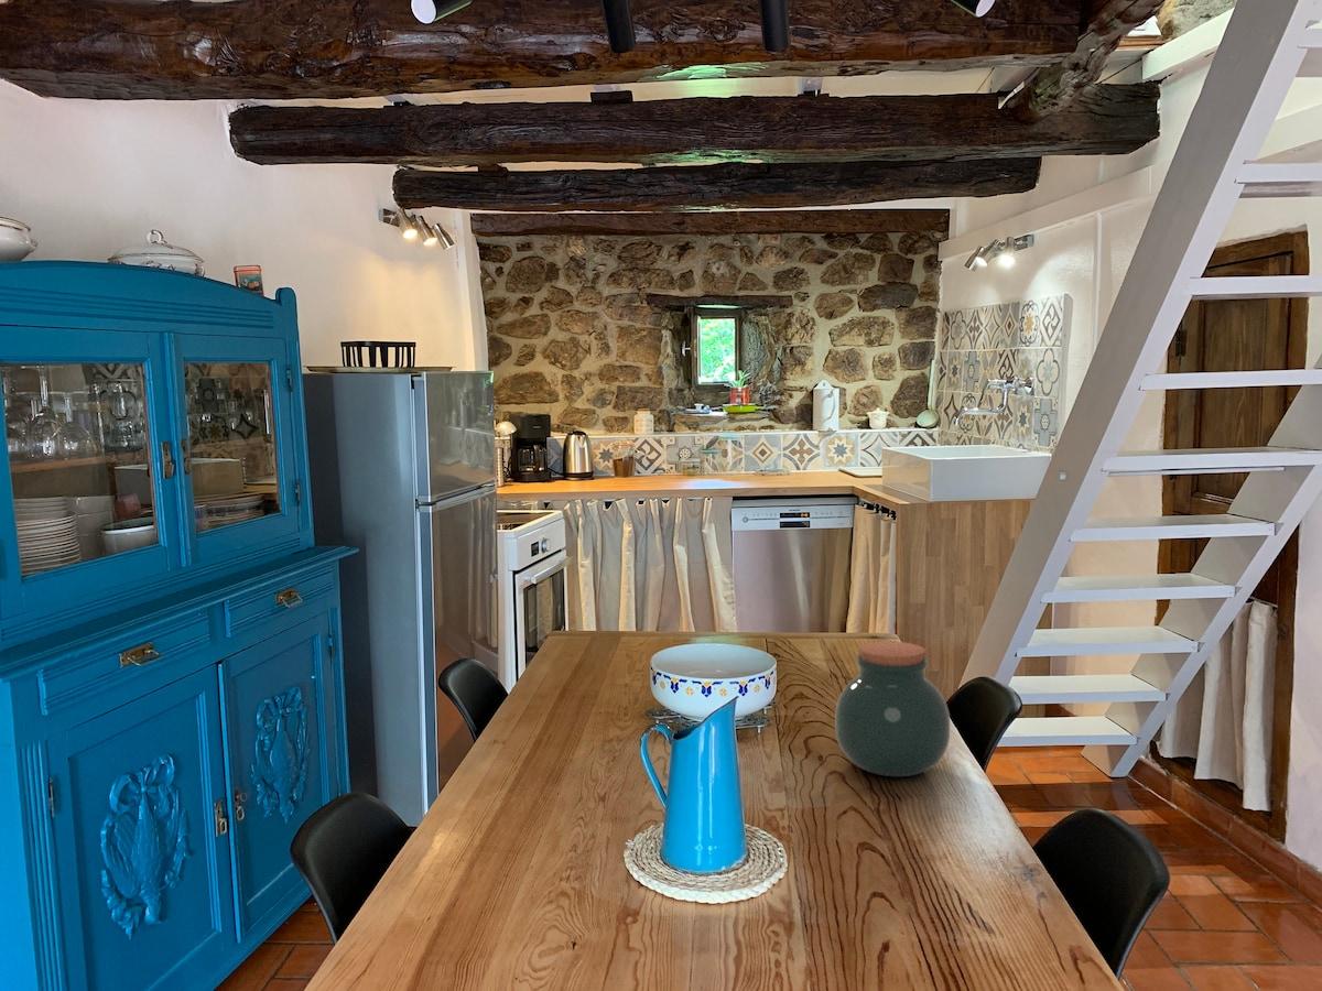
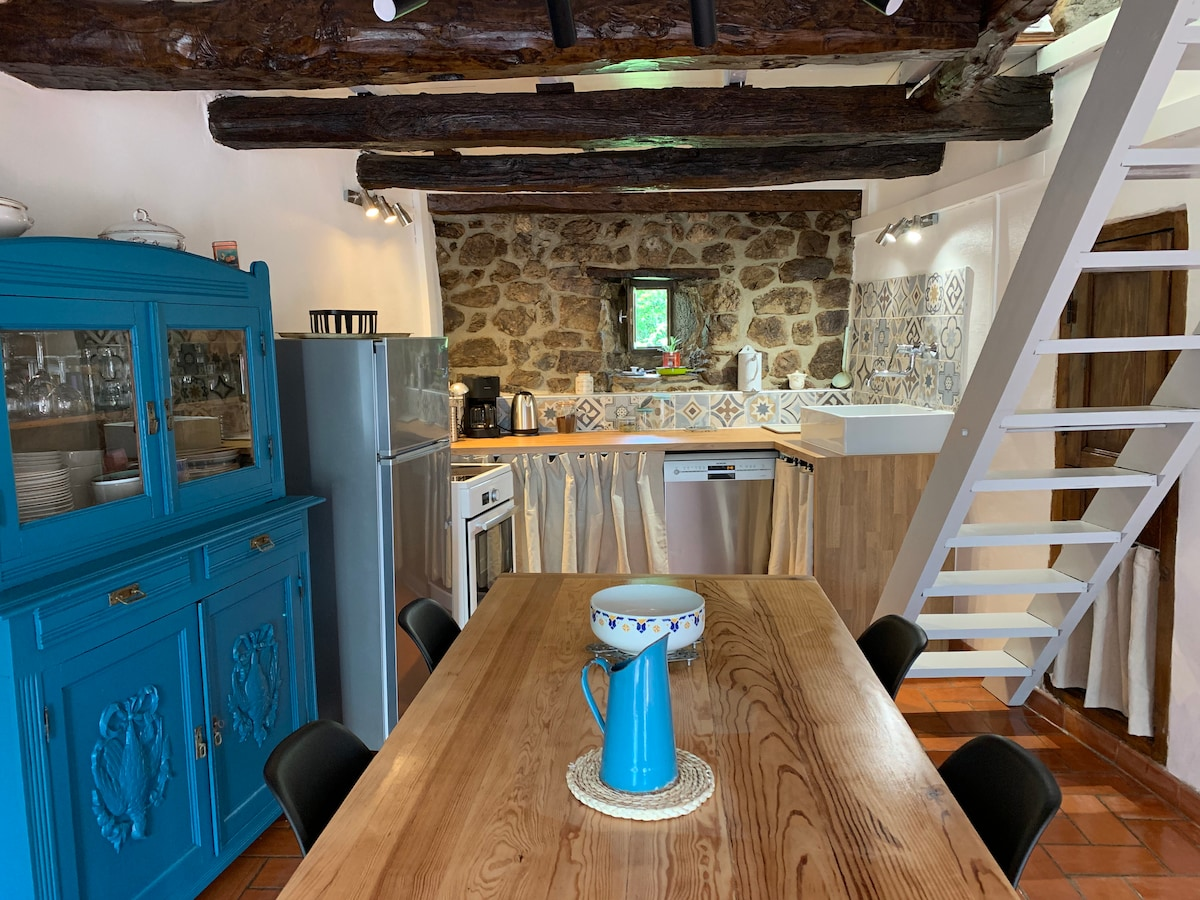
- jar (891, 708)
